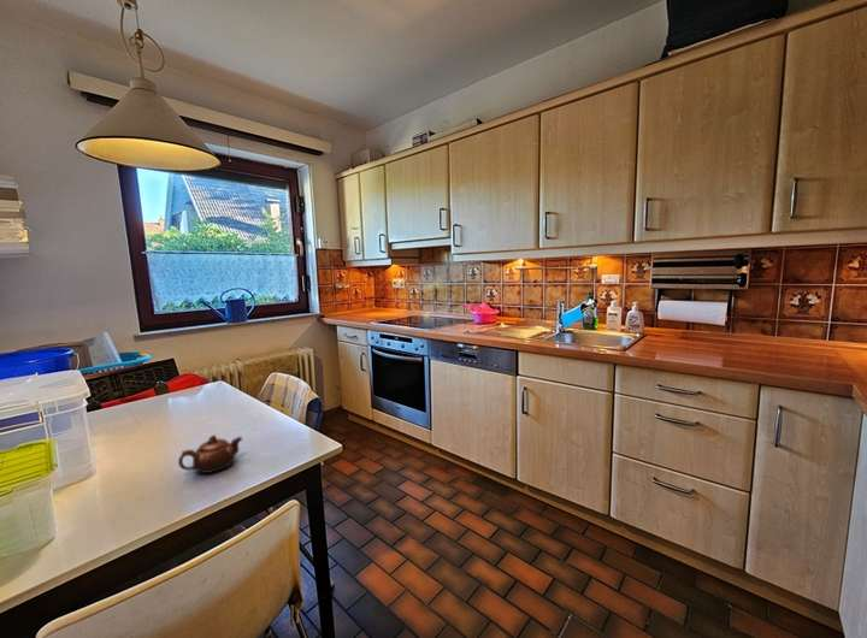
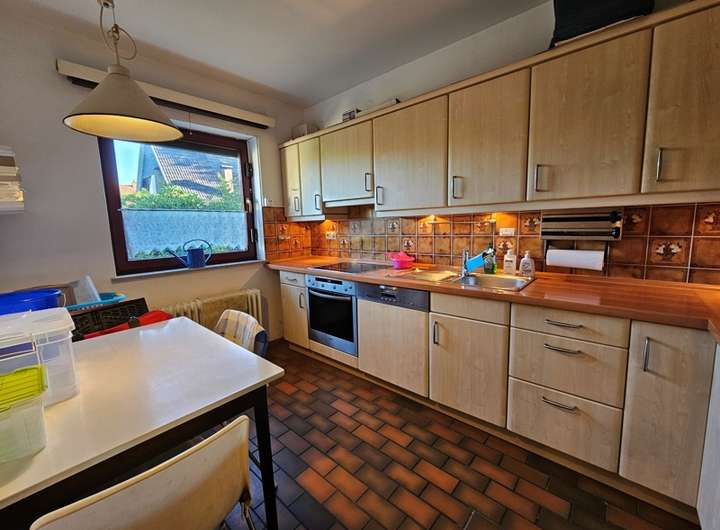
- teapot (212, 450)
